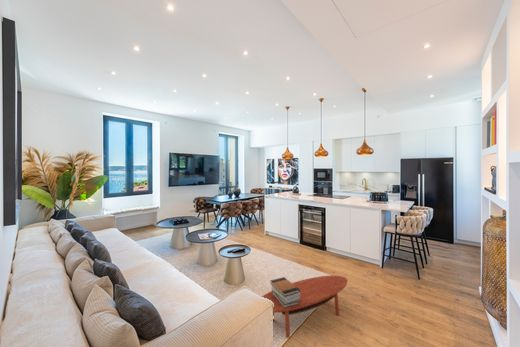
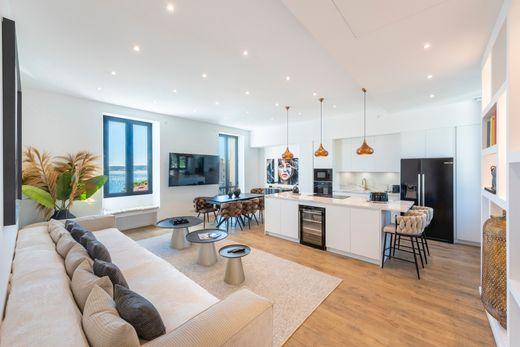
- book stack (284, 291)
- coffee table (305, 303)
